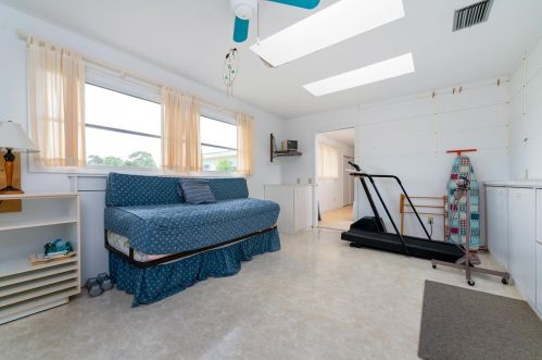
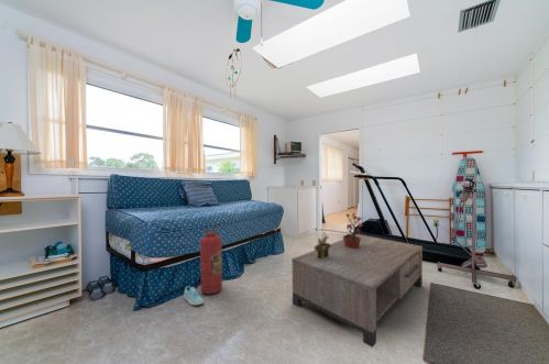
+ decorative box (323, 245)
+ fire extinguisher (211, 258)
+ potted plant (350, 228)
+ coffee table (362, 273)
+ sneaker (193, 294)
